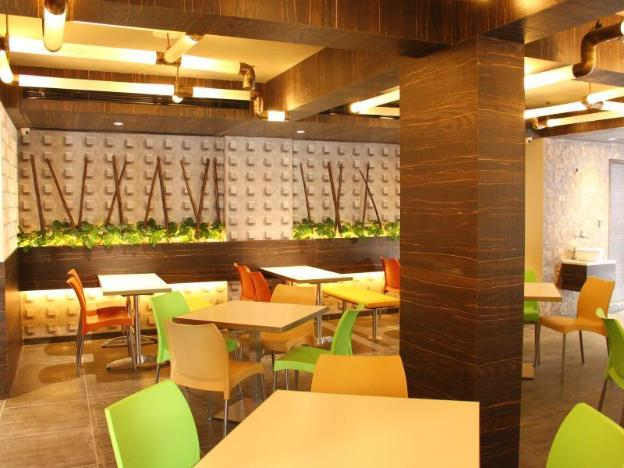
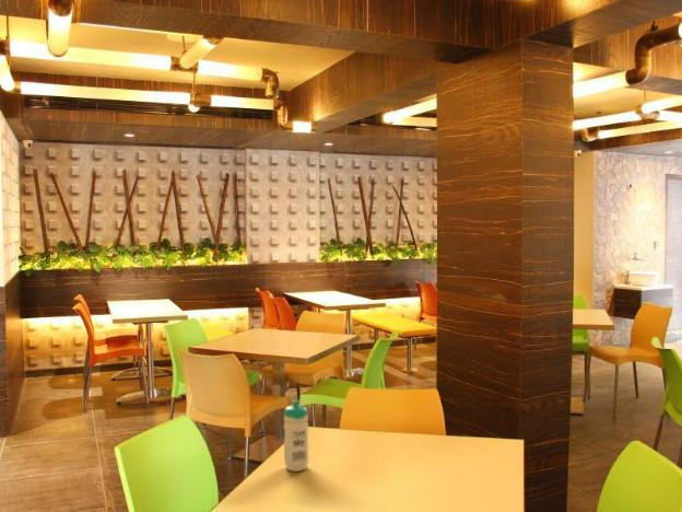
+ water bottle (295, 433)
